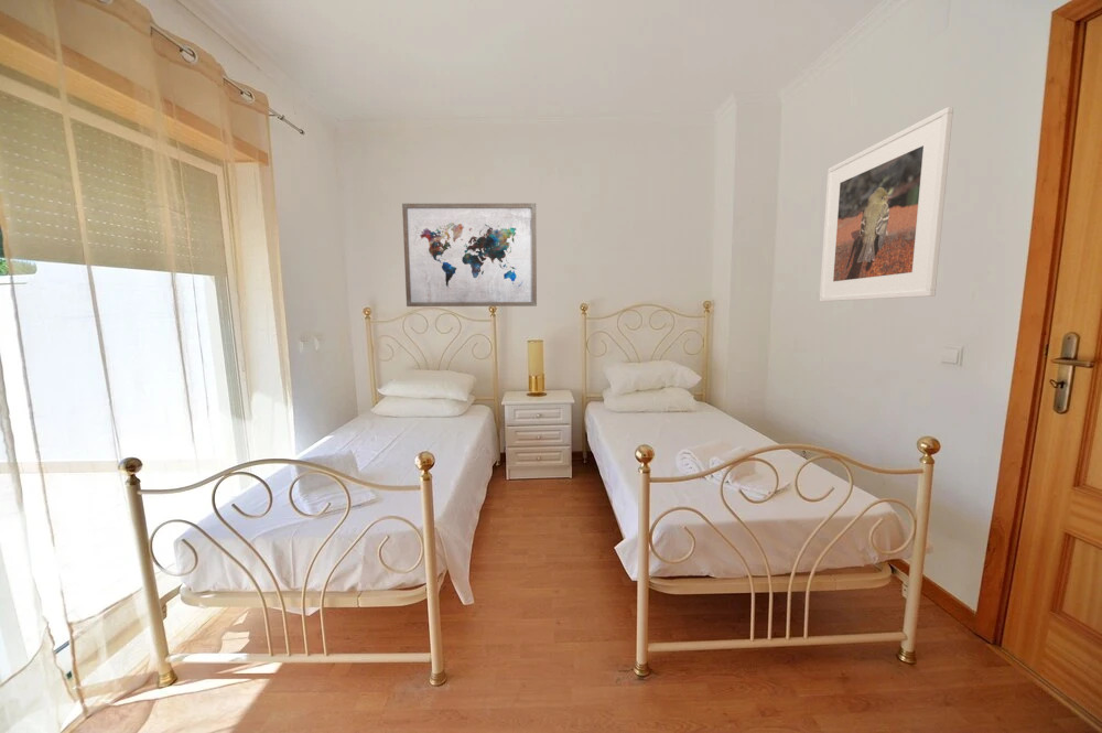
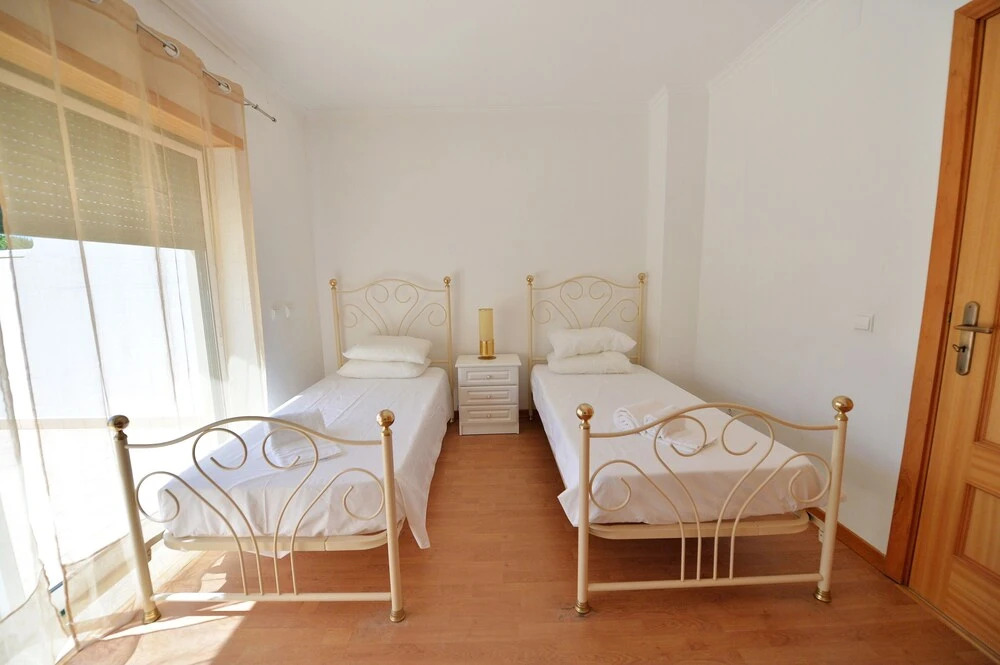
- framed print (873, 223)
- wall art (471, 255)
